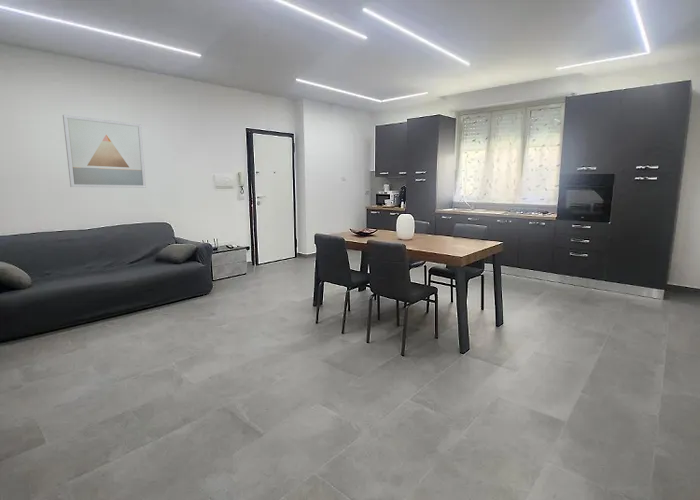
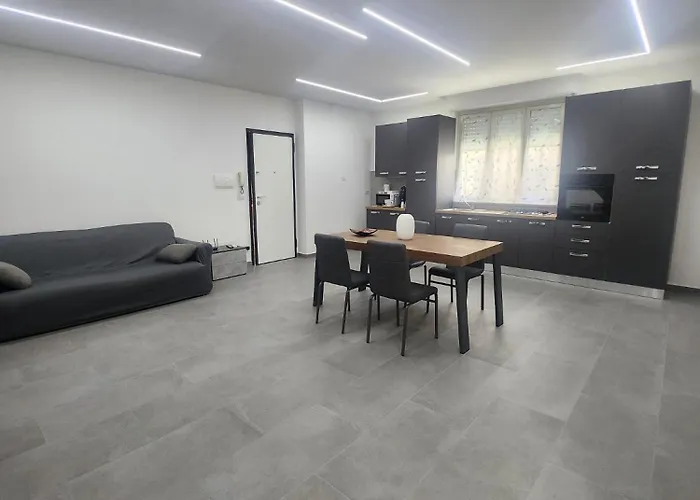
- wall art (107, 154)
